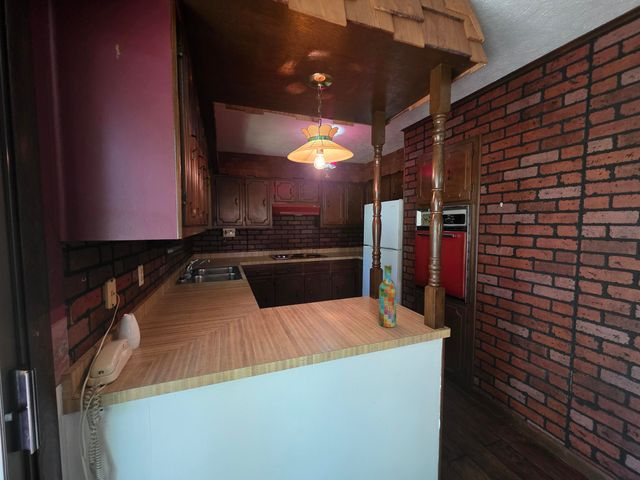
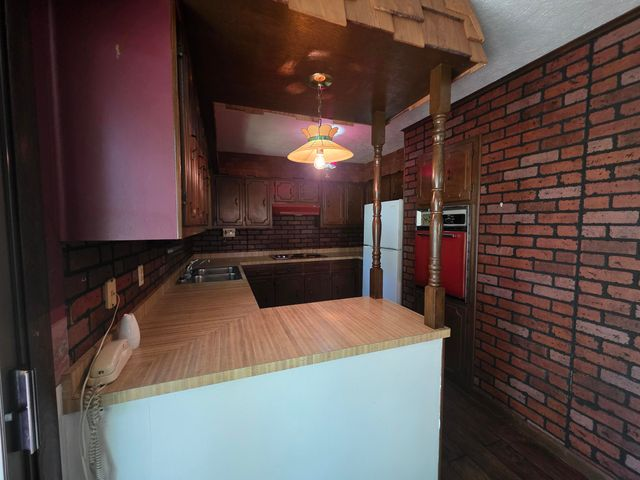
- wine bottle (387, 294)
